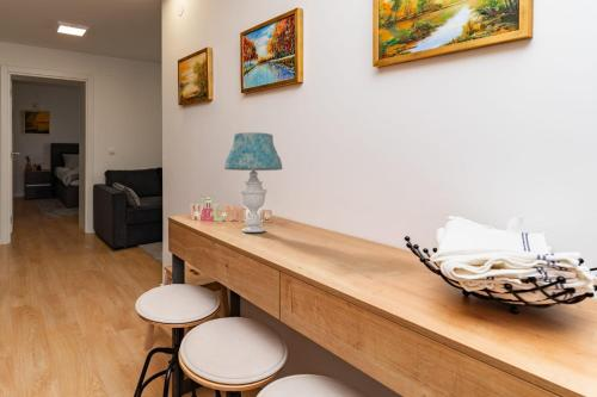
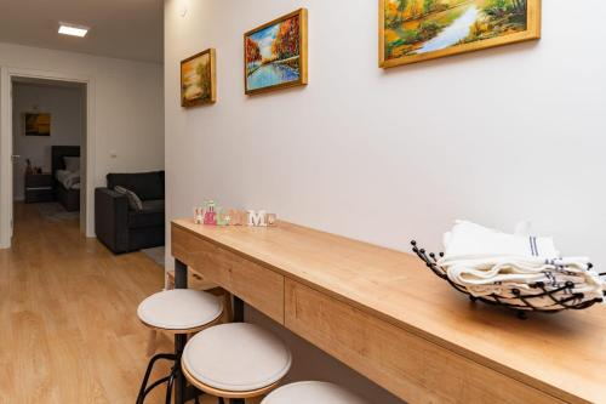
- table lamp (253, 182)
